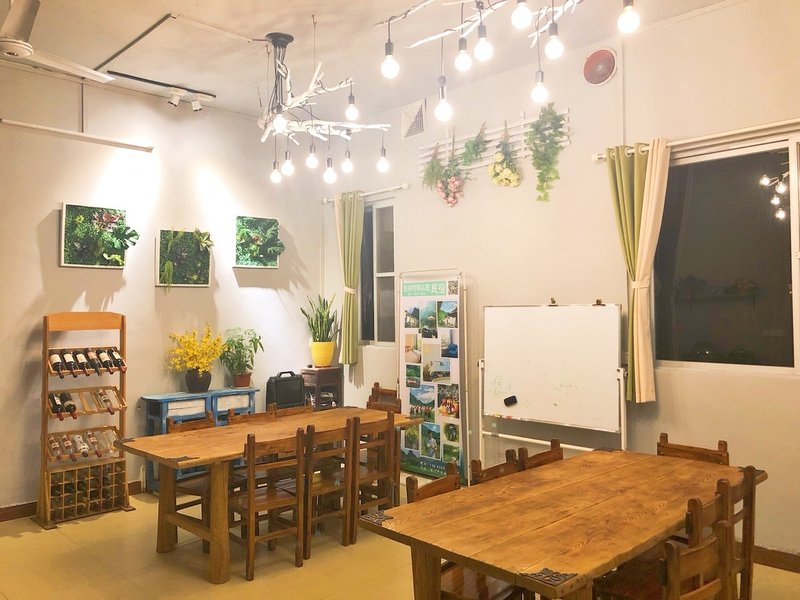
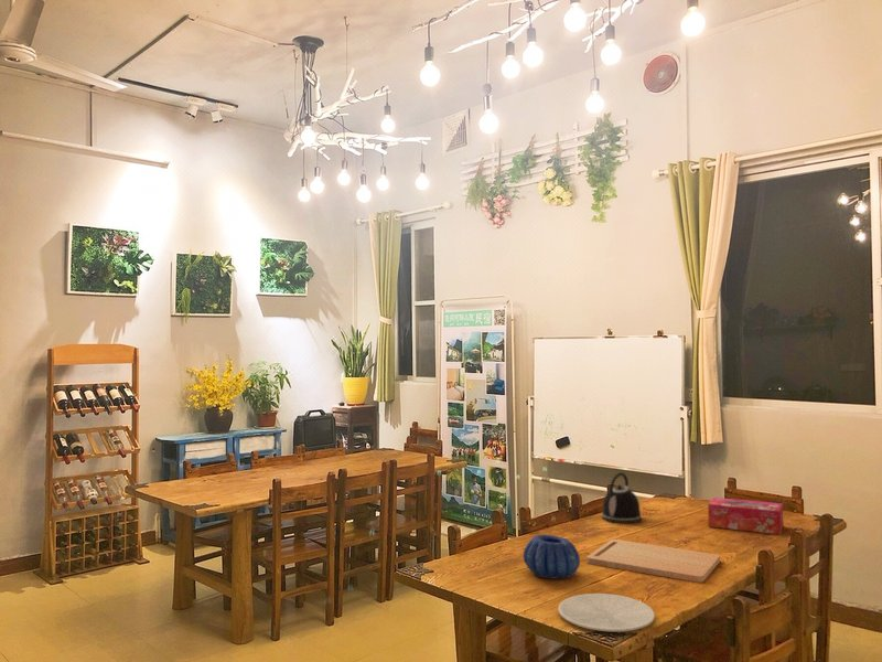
+ kettle (621, 495)
+ cutting board (653, 558)
+ tissue box (745, 514)
+ decorative bowl (551, 555)
+ plate (605, 612)
